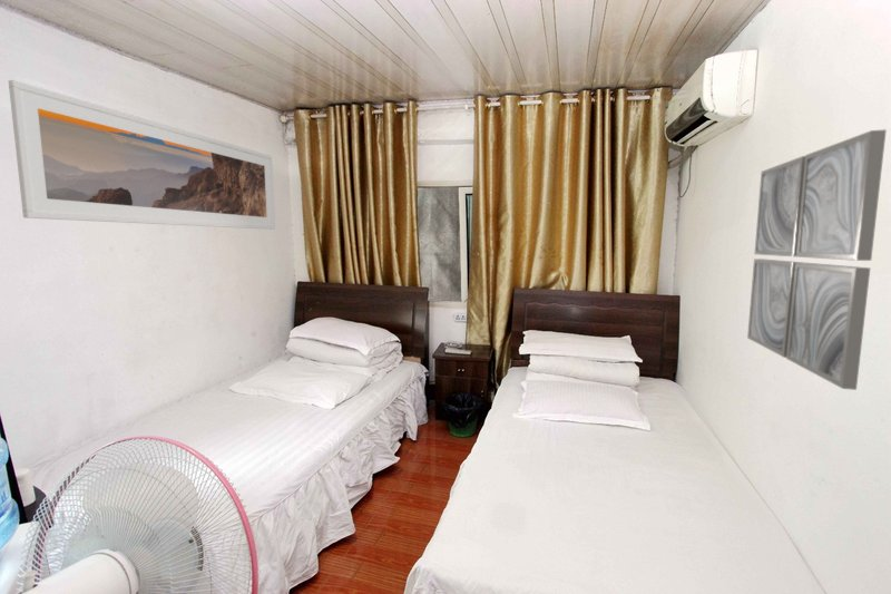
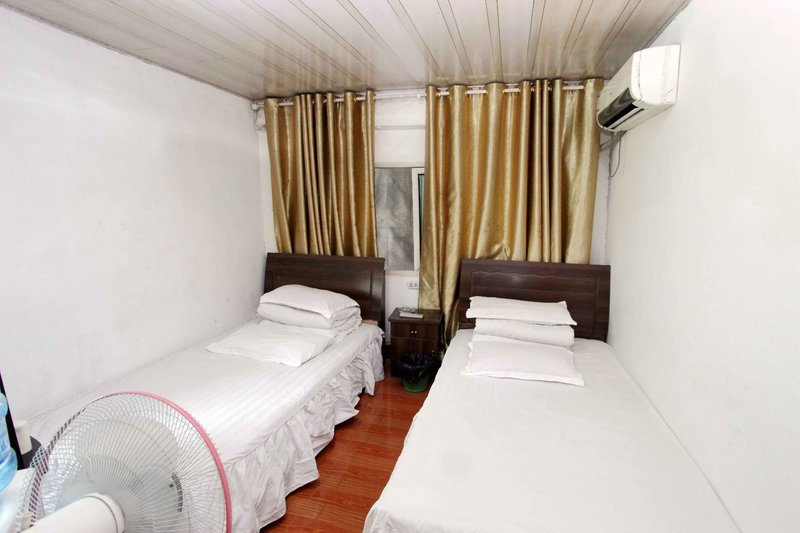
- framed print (183, 177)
- wall art (800, 256)
